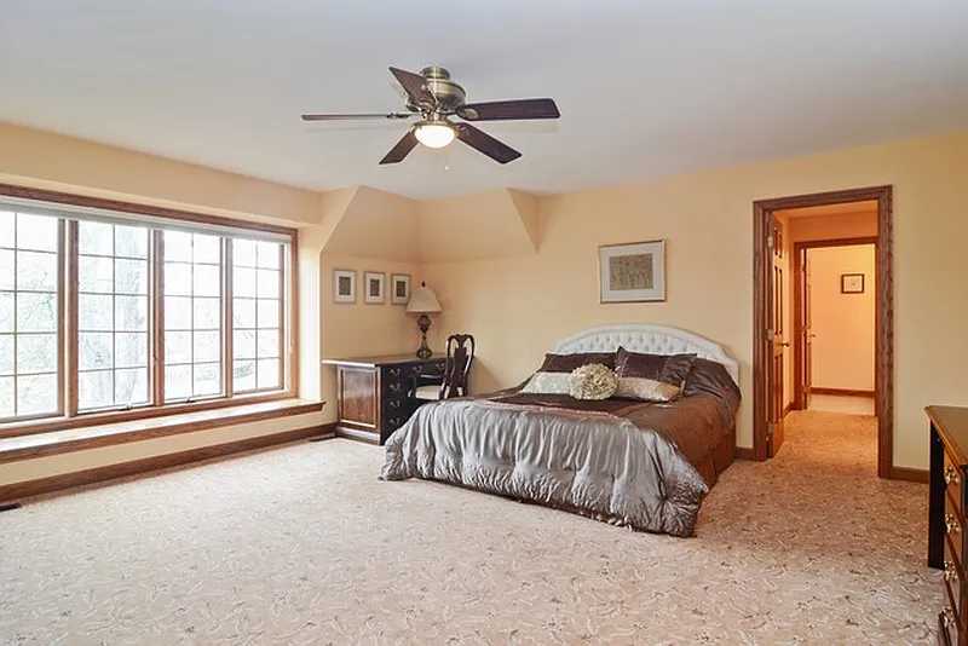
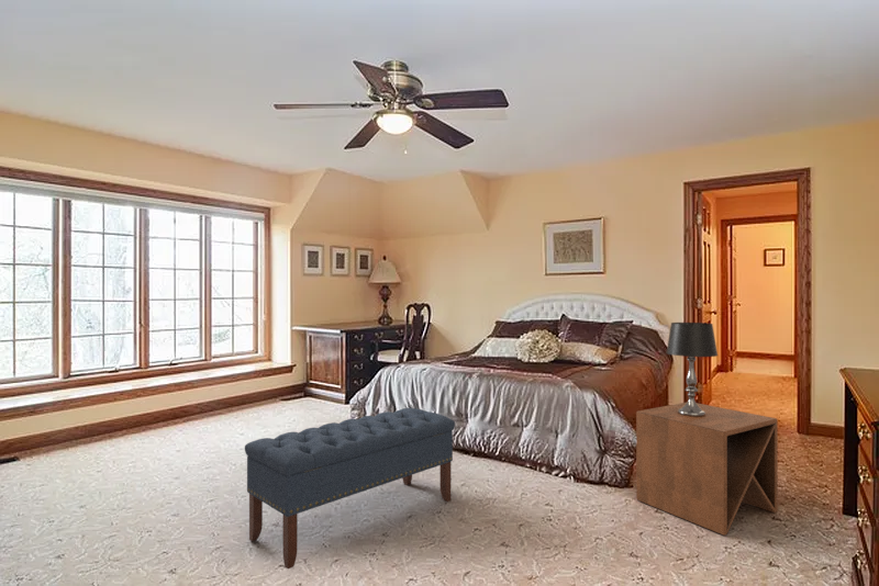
+ table lamp (691, 368)
+ side table (704, 460)
+ bench (358, 471)
